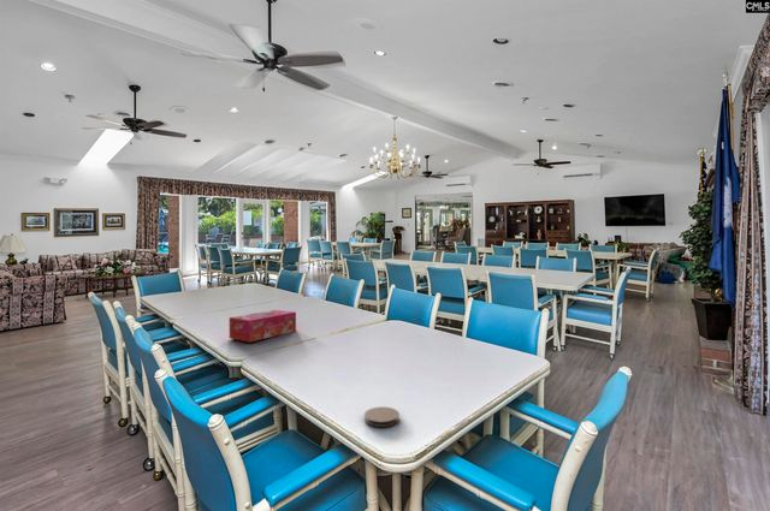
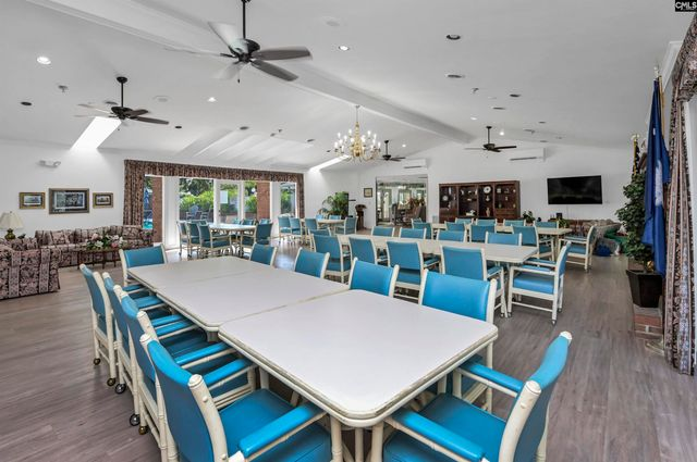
- coaster (381, 416)
- tissue box (263, 323)
